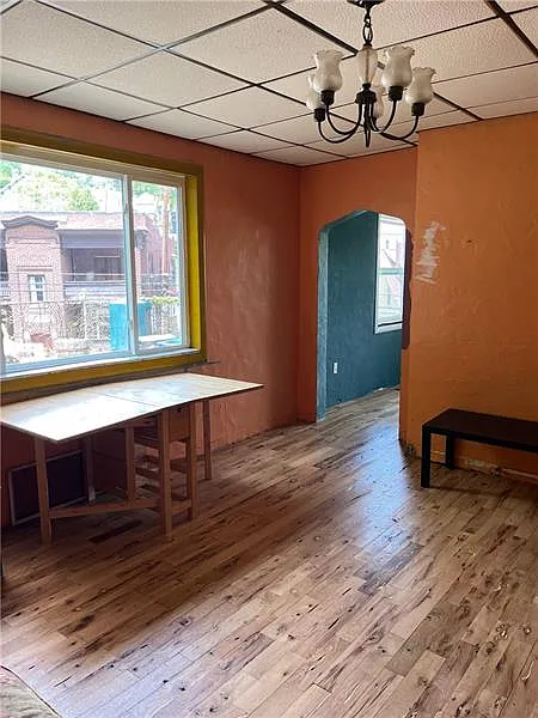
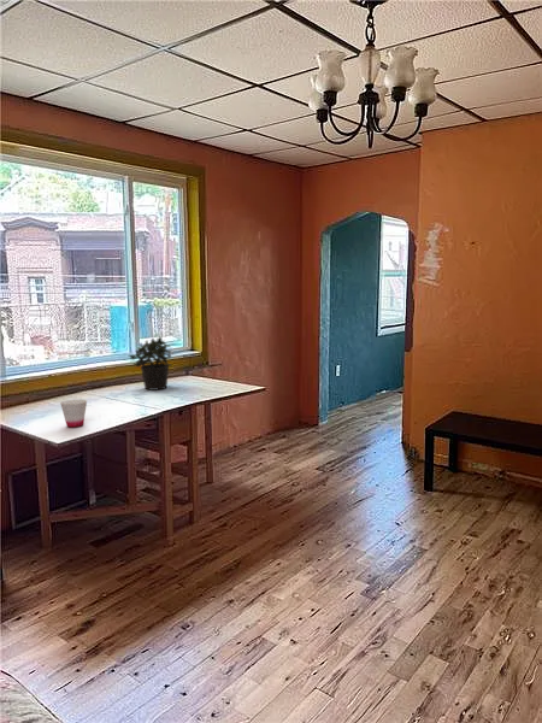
+ cup (73, 413)
+ potted plant (155, 362)
